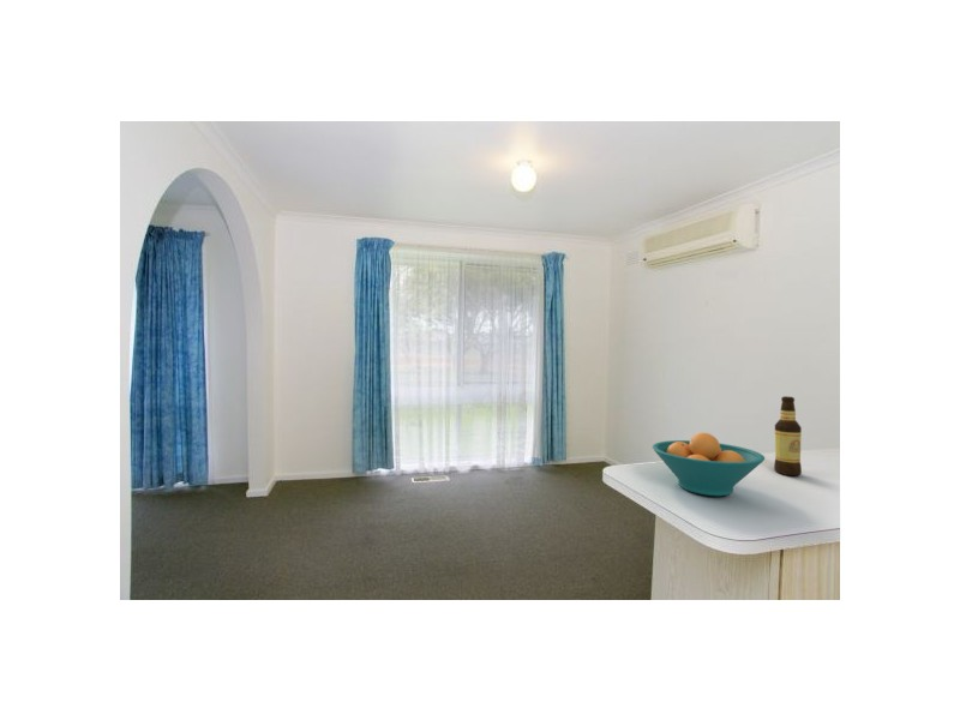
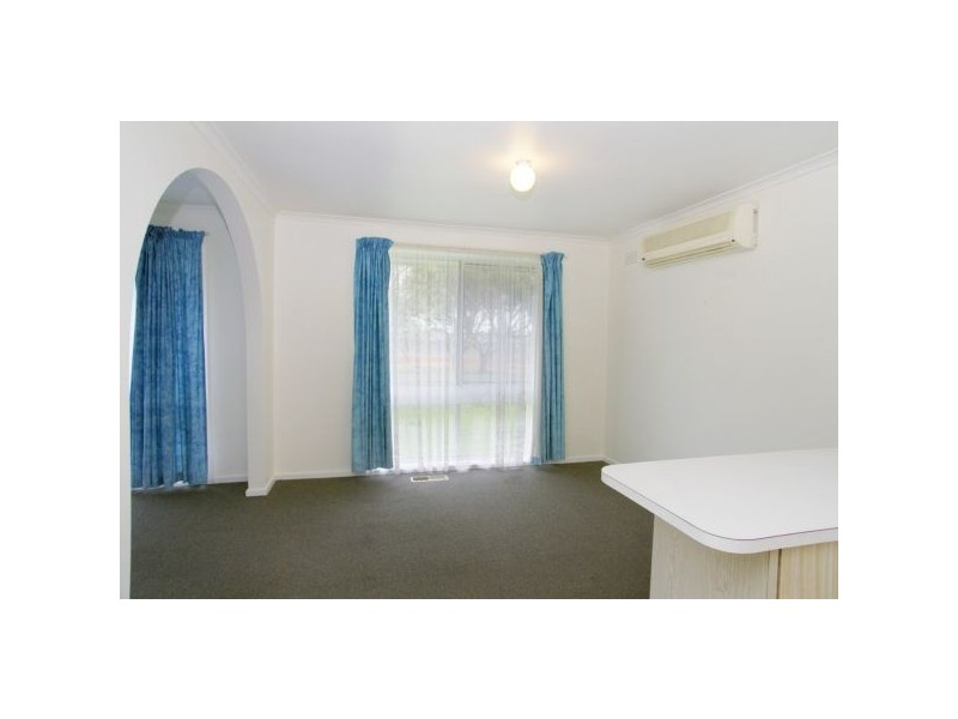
- bottle (787, 434)
- fruit bowl (704, 461)
